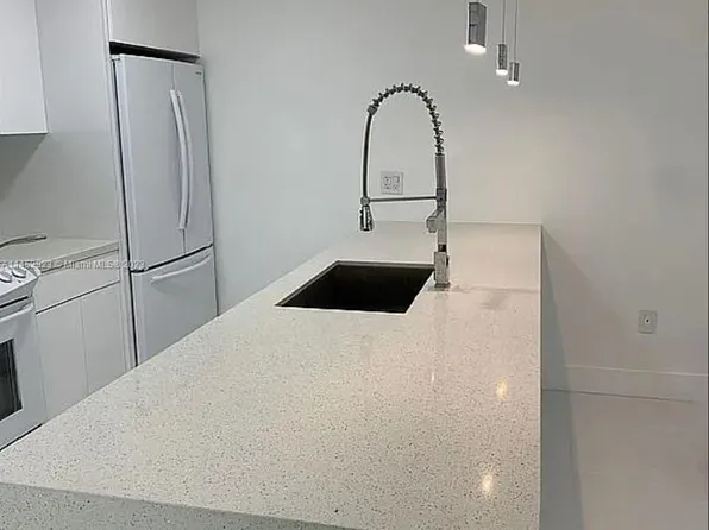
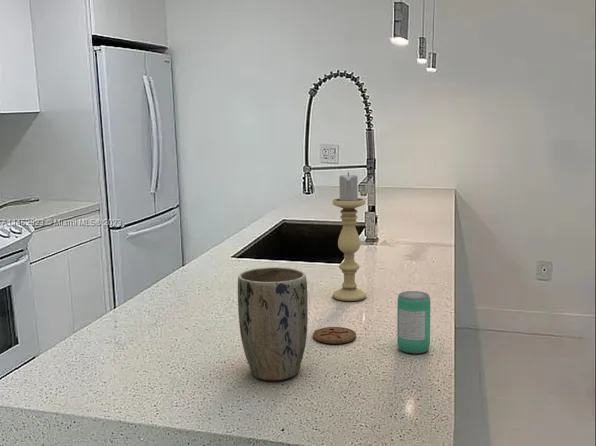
+ candle holder (349, 235)
+ coaster (334, 335)
+ beverage can (413, 321)
+ plant pot (273, 323)
